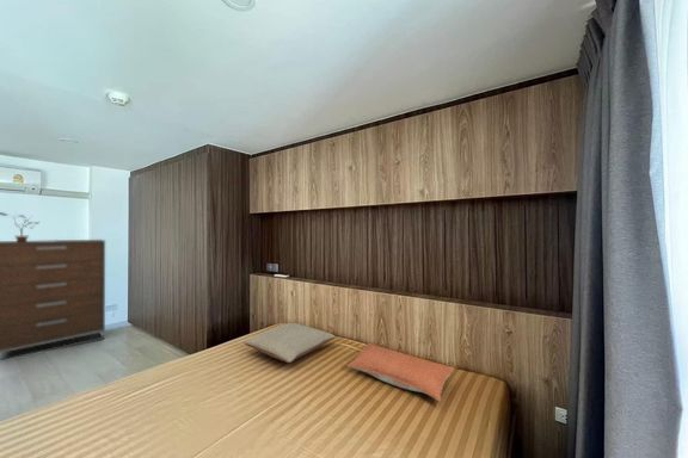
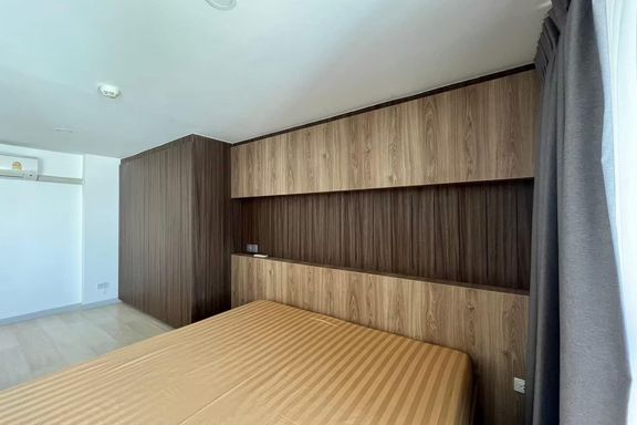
- pillow (290, 339)
- pillow (398, 367)
- potted plant (18, 227)
- dresser (51, 292)
